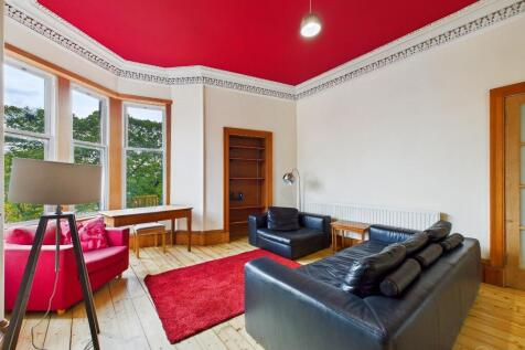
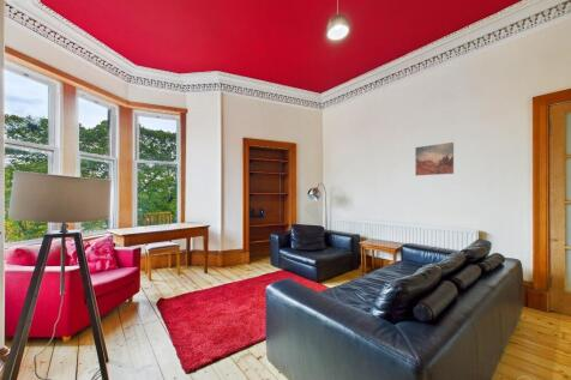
+ wall art (433, 159)
